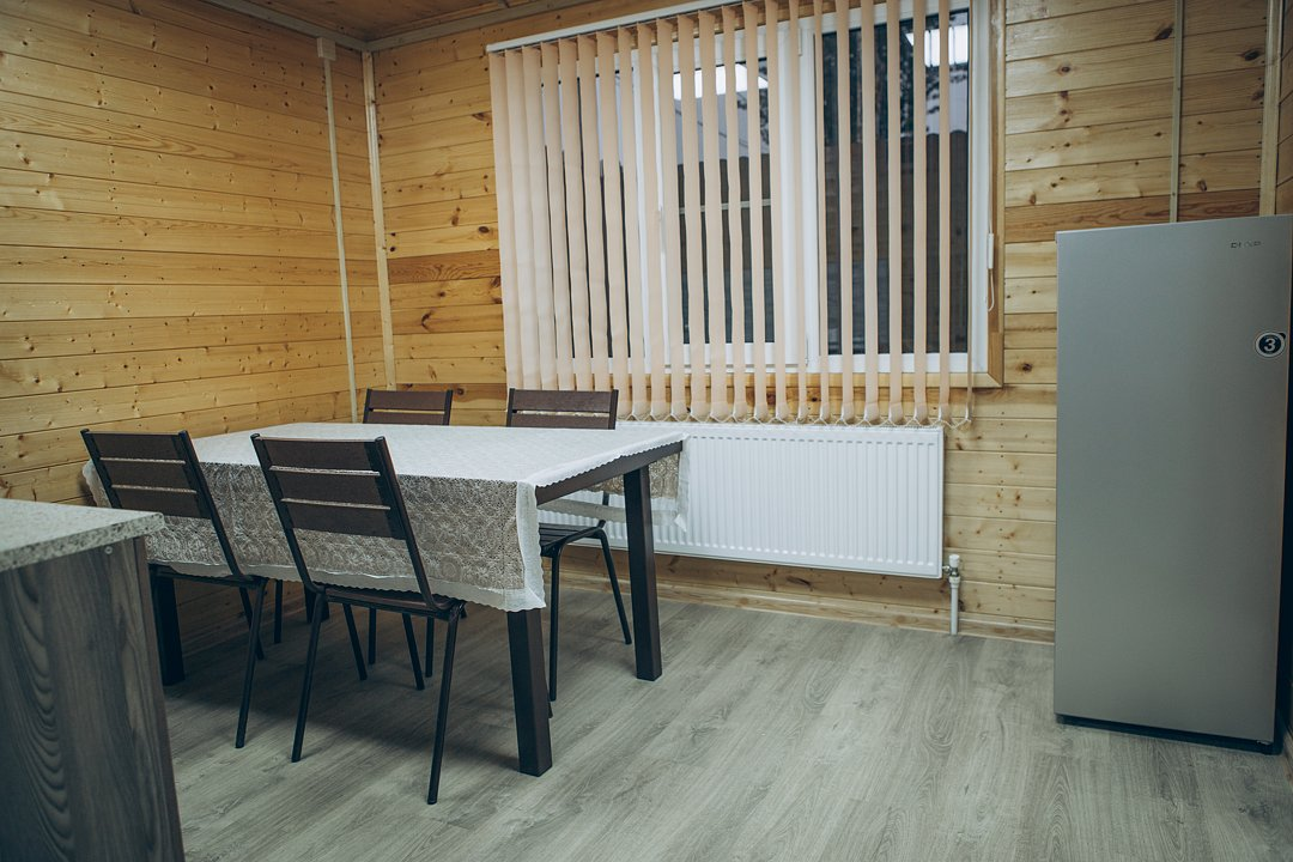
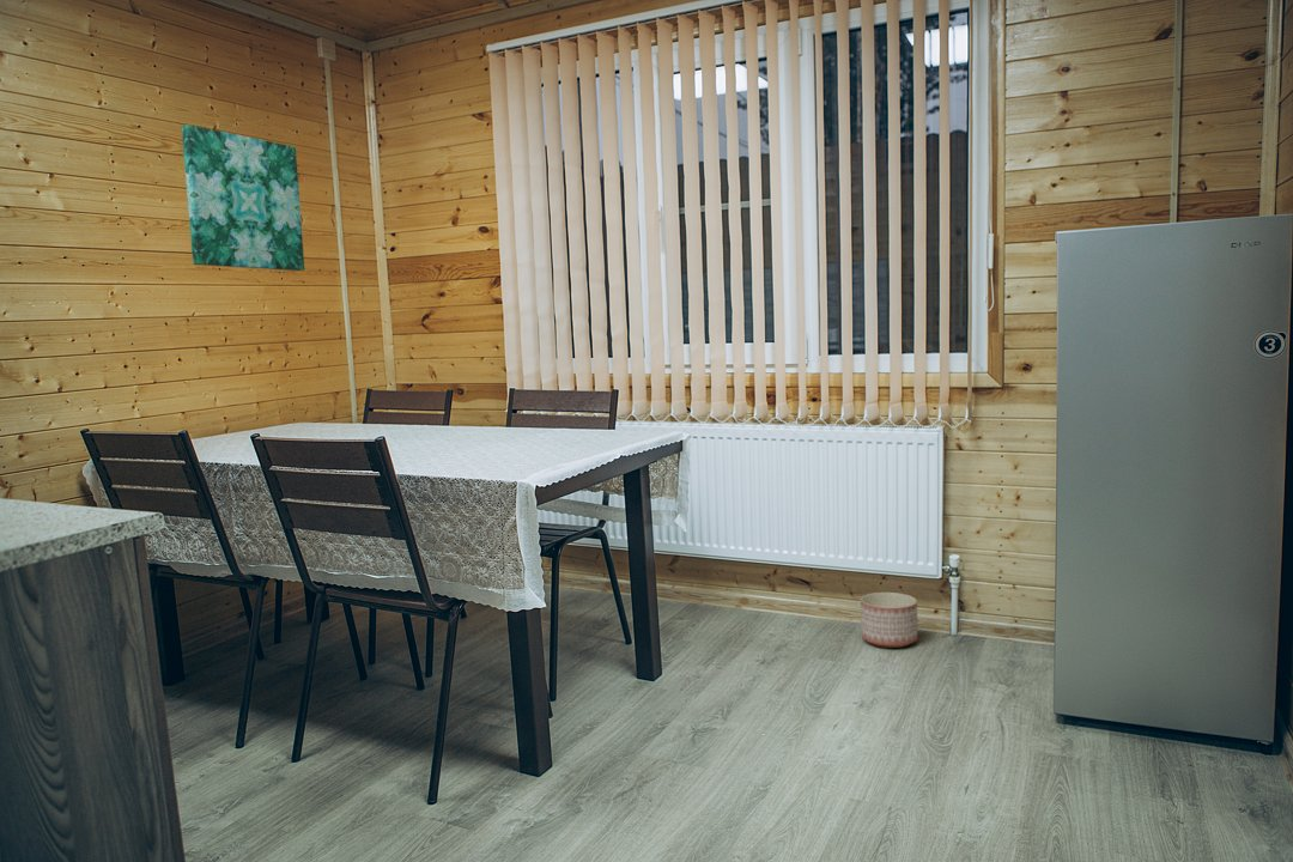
+ planter (888, 620)
+ wall art (247, 202)
